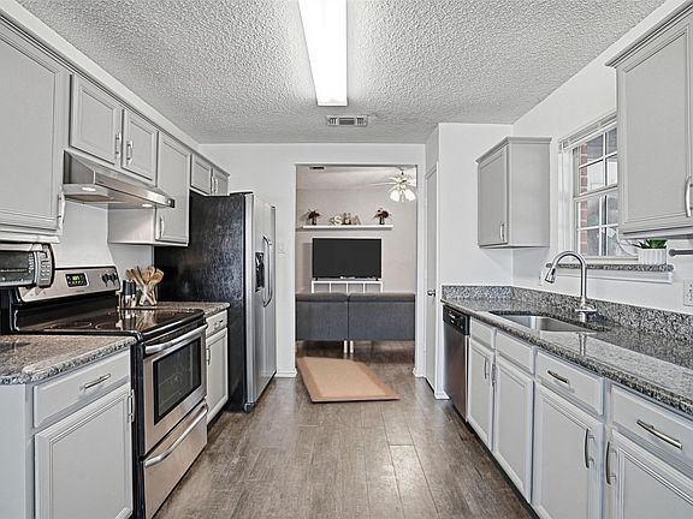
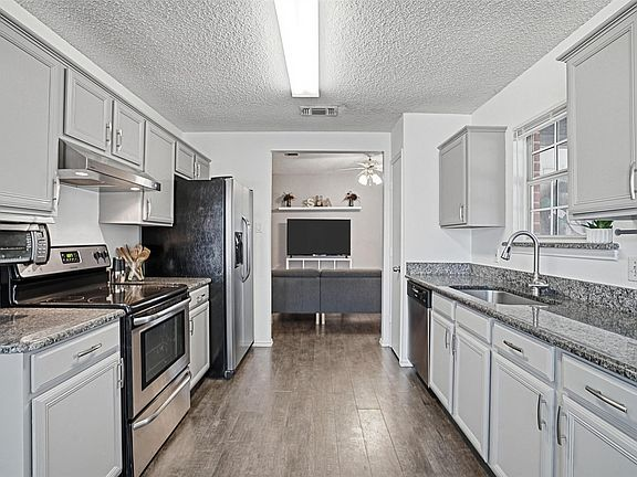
- rug (336, 371)
